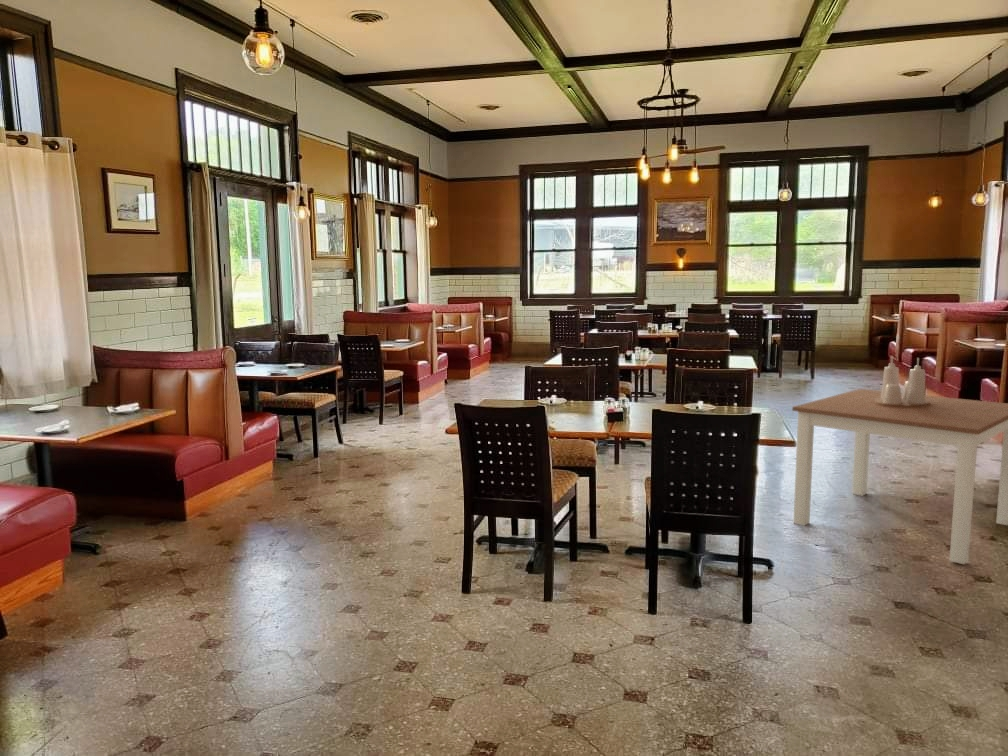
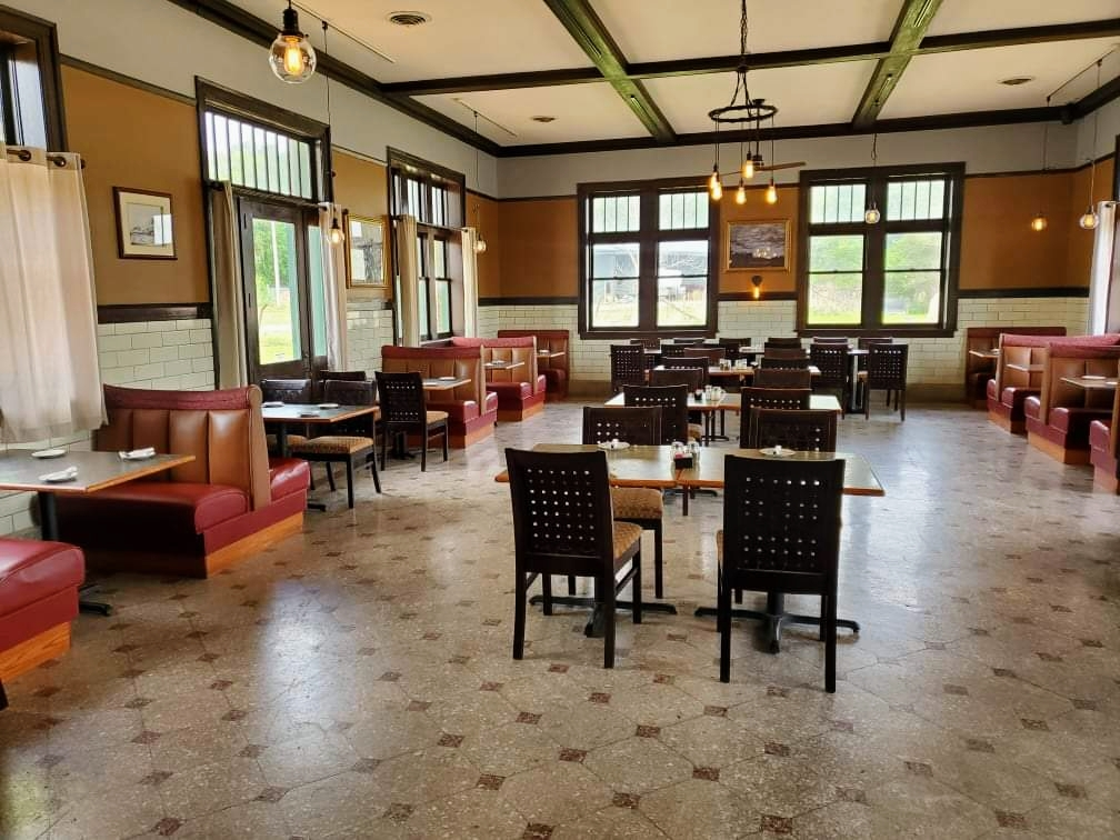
- dining table (912, 439)
- condiment set (905, 382)
